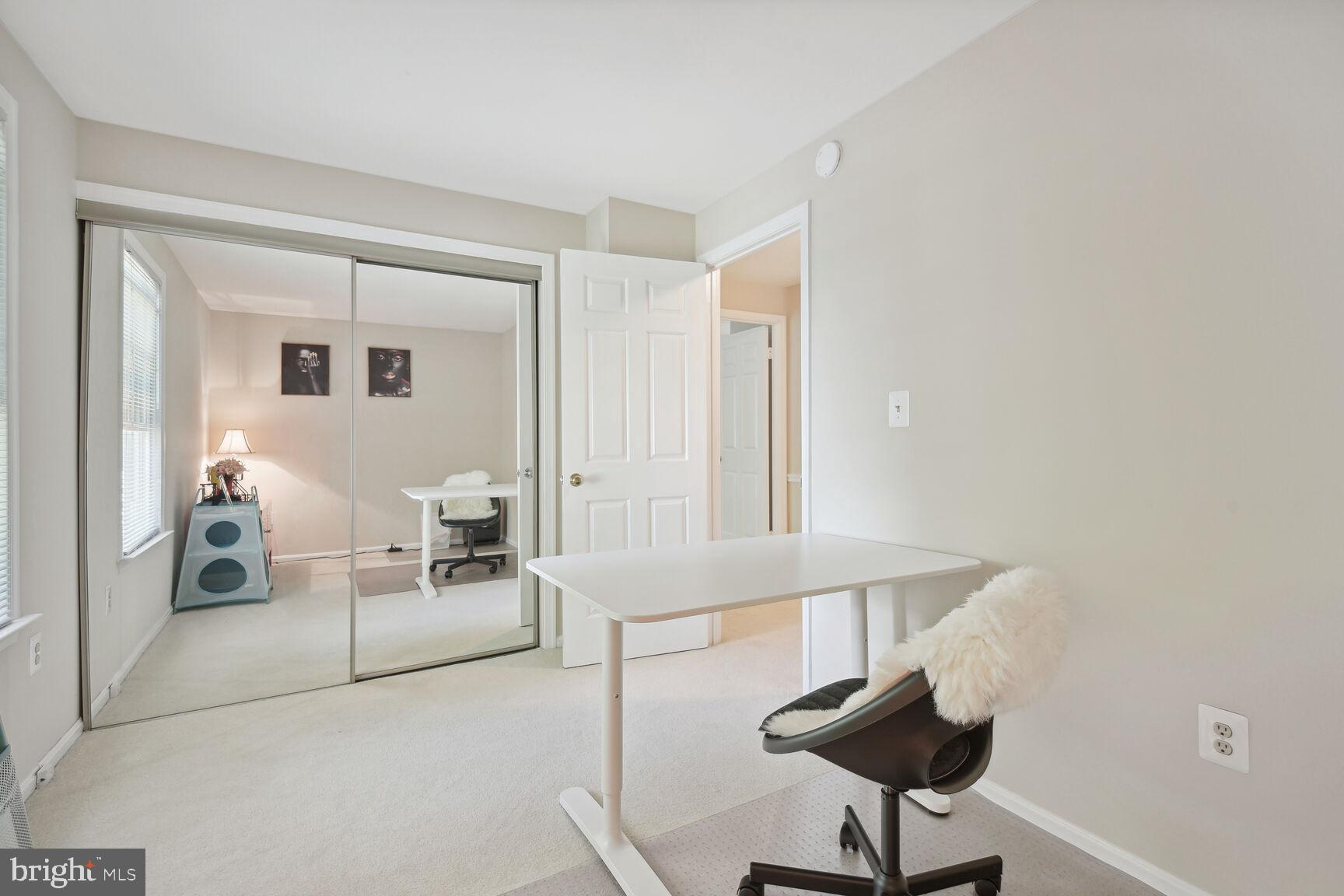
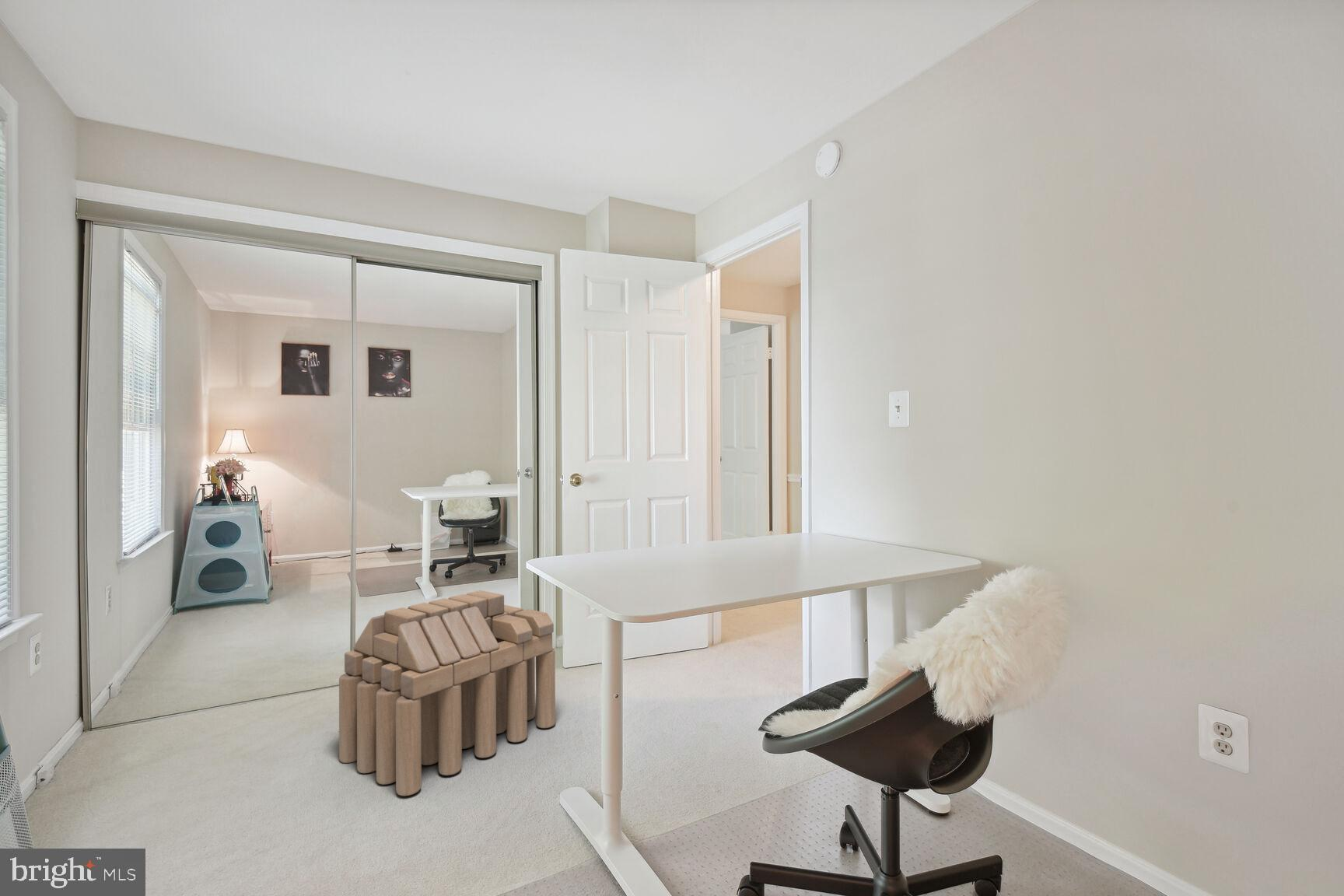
+ stool (453, 670)
